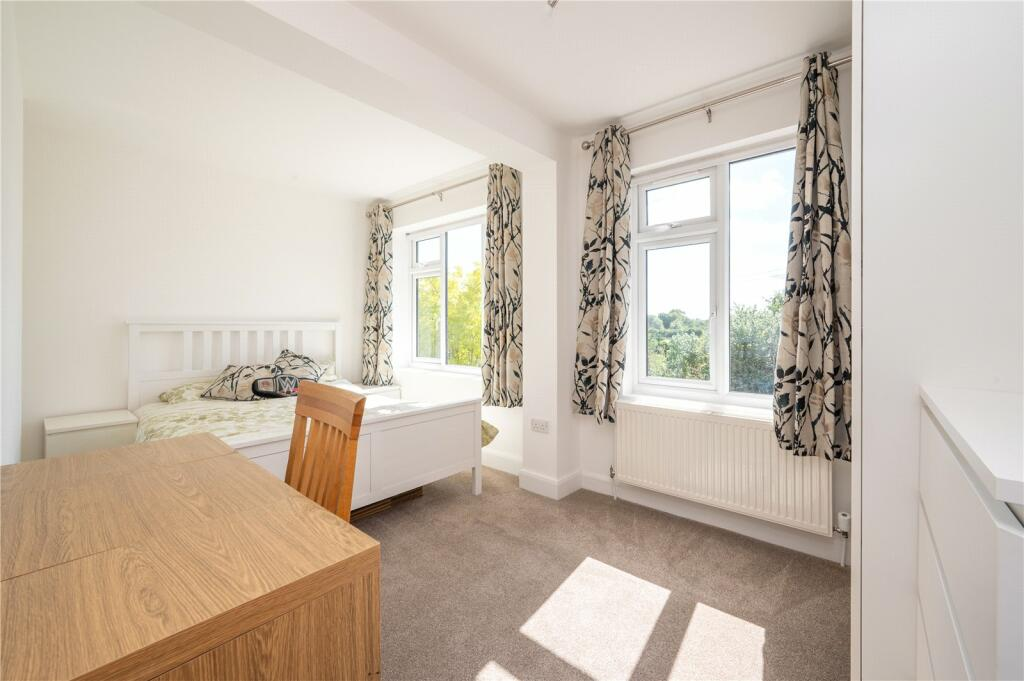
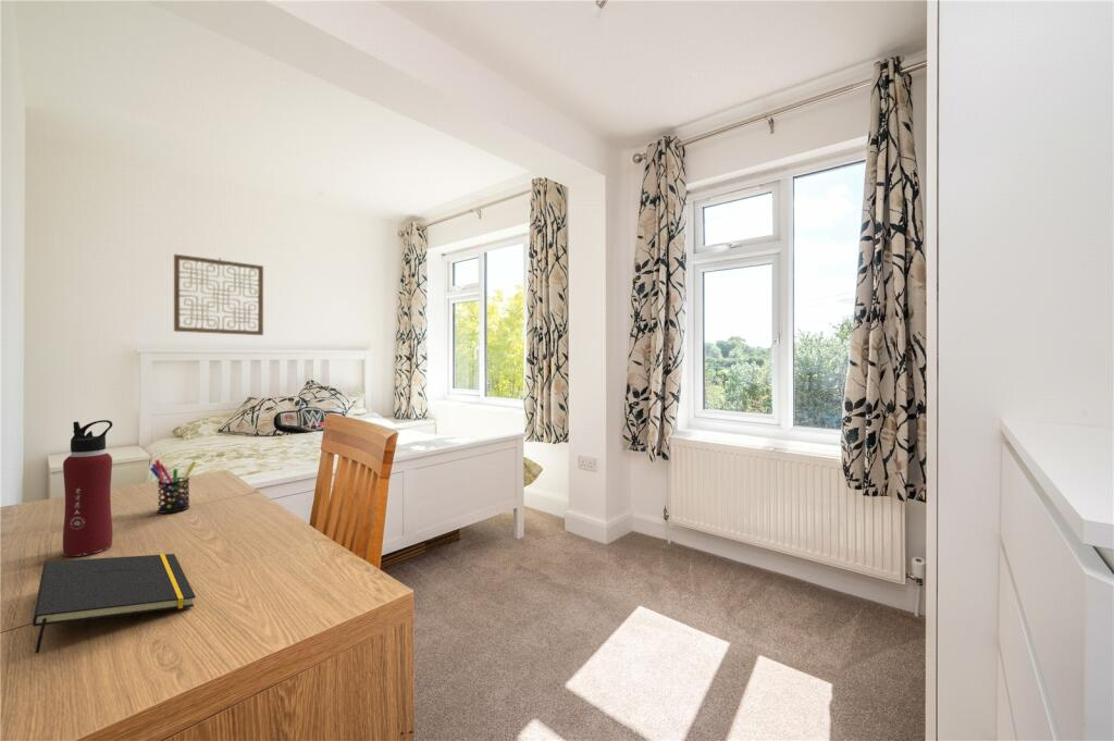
+ notepad (116, 583)
+ pen holder (172, 484)
+ water bottle (88, 484)
+ wall art (221, 294)
